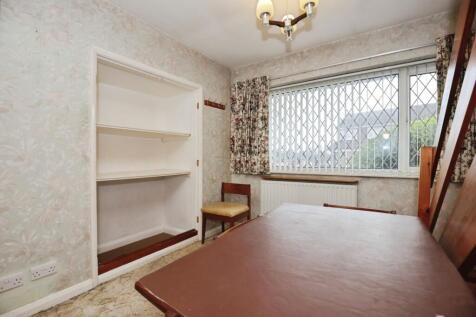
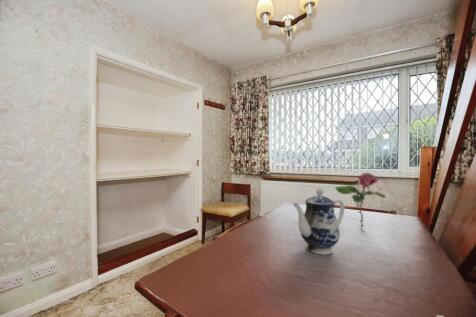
+ flower (359, 201)
+ teapot (319, 218)
